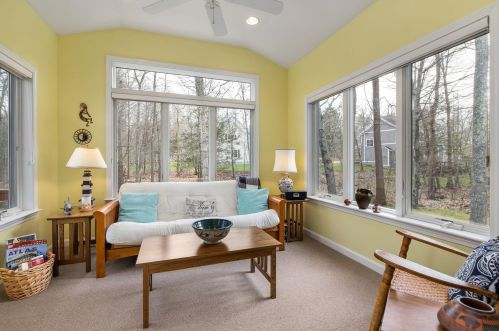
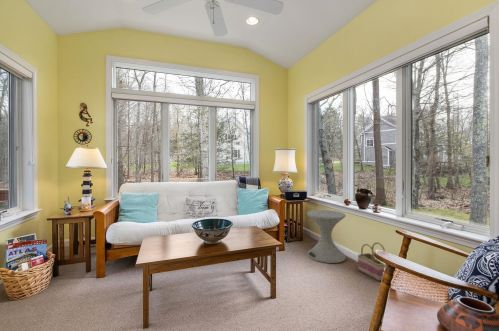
+ side table (326, 234)
+ basket (373, 258)
